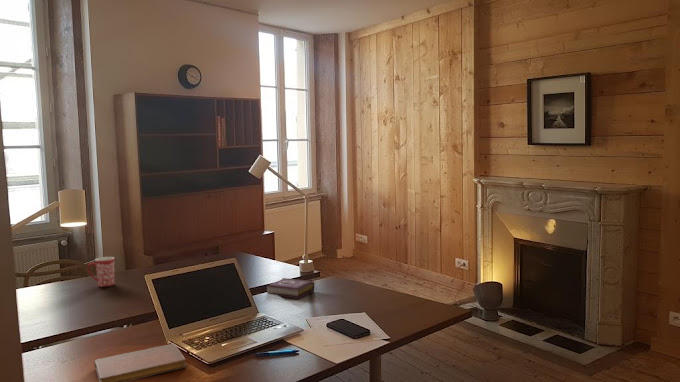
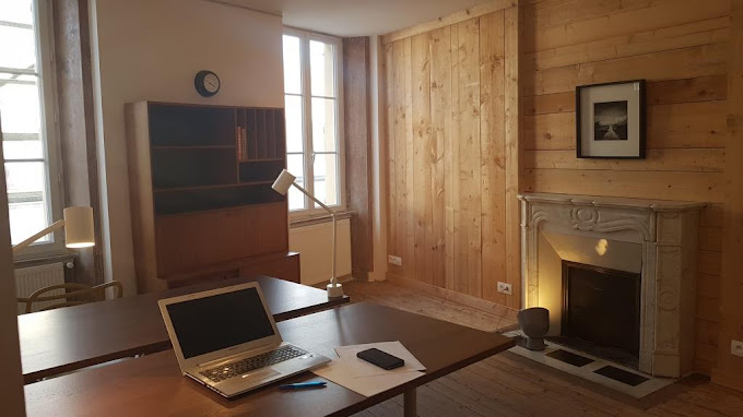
- book (290, 287)
- notebook (140, 363)
- mug (101, 272)
